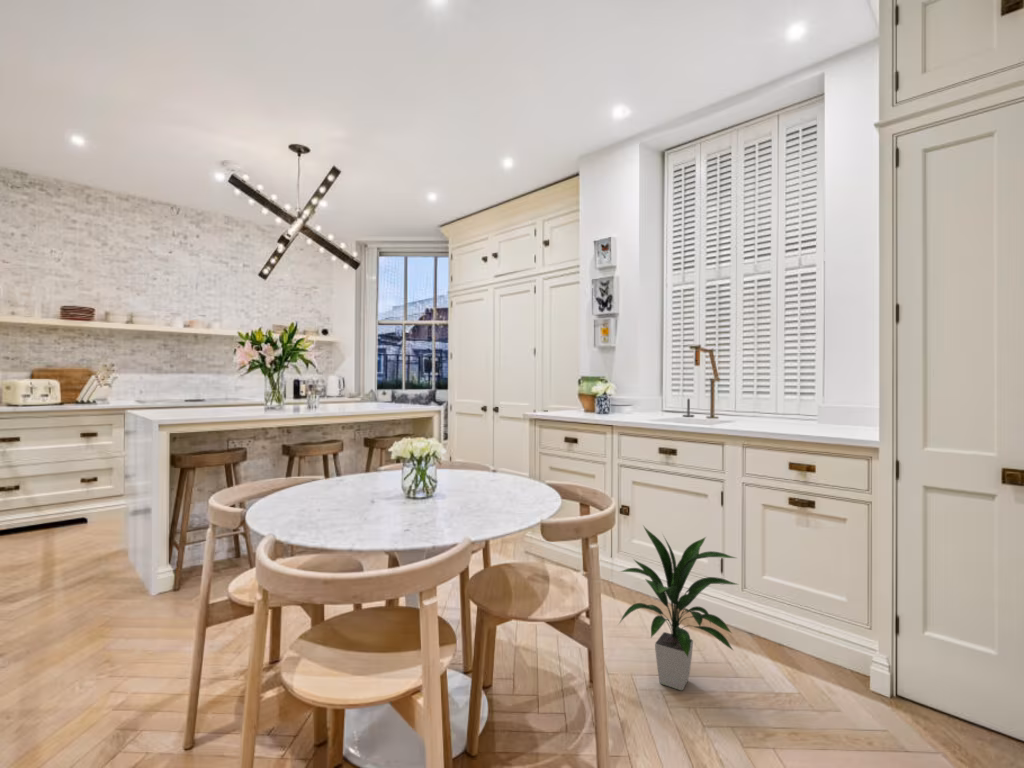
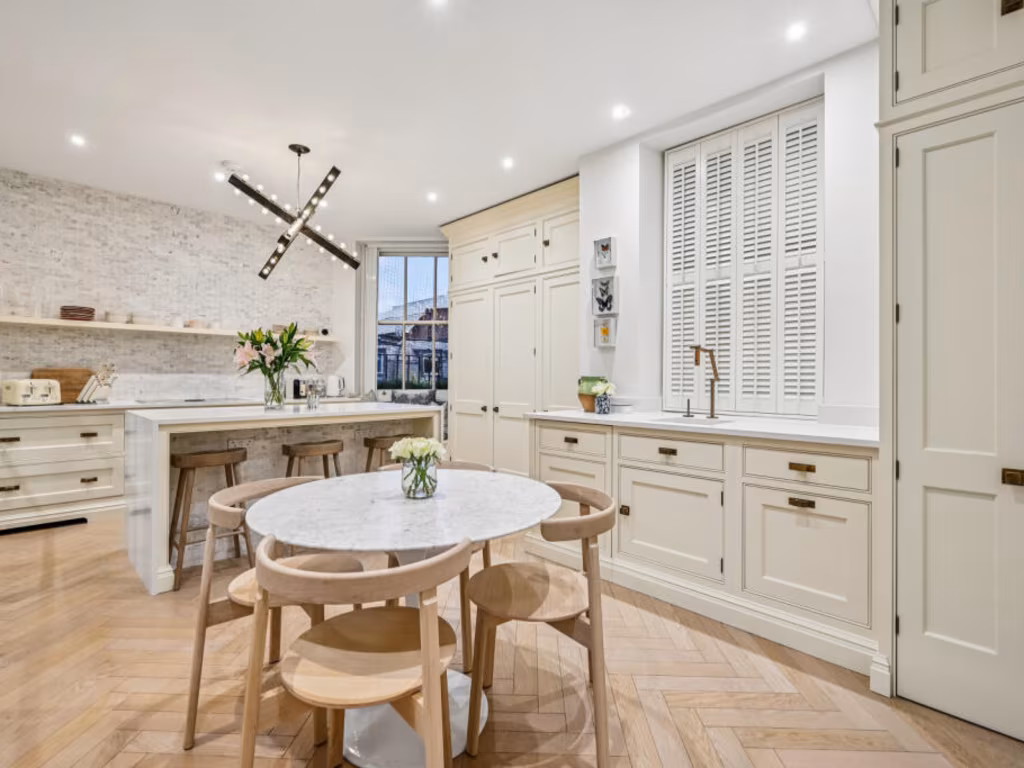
- indoor plant (678, 605)
